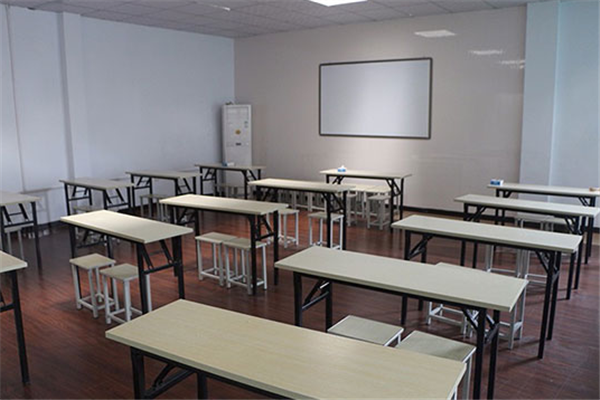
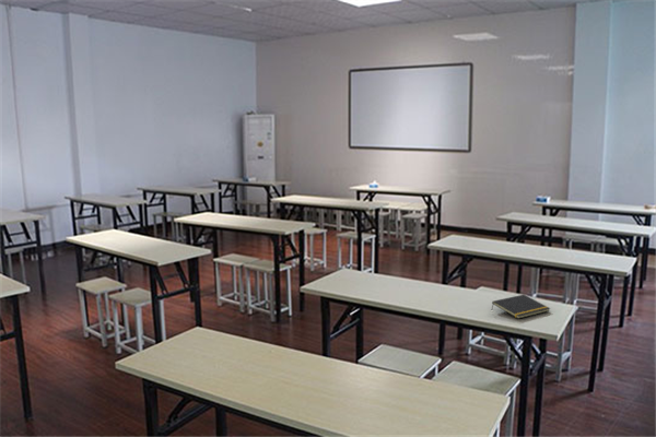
+ notepad (520, 306)
